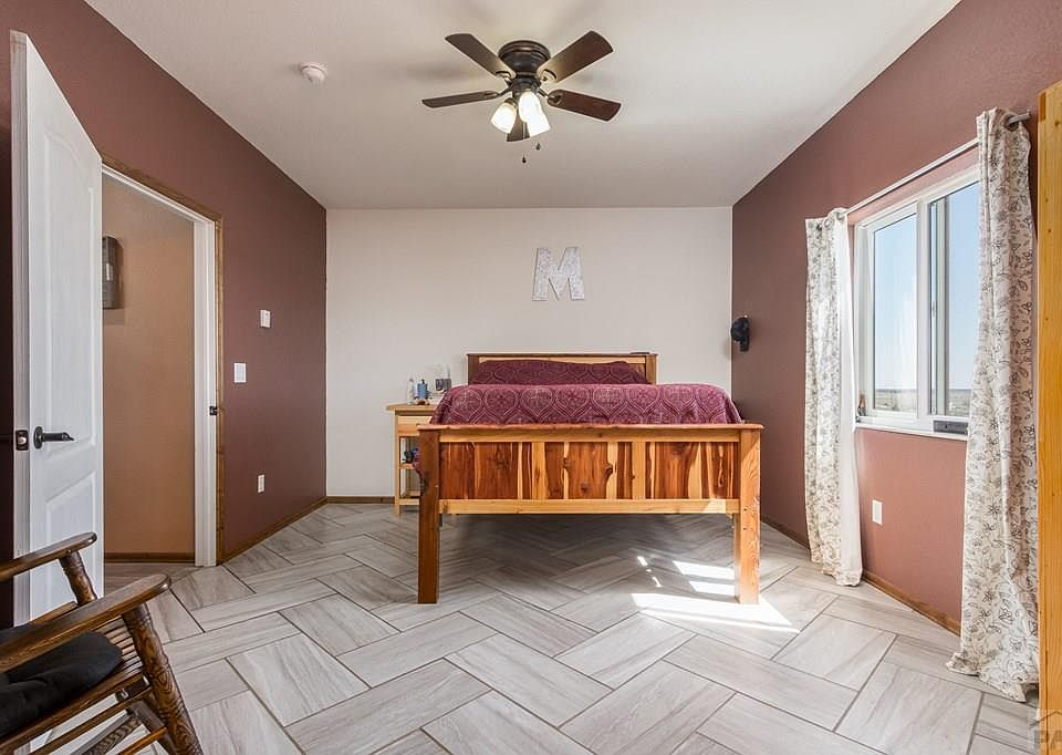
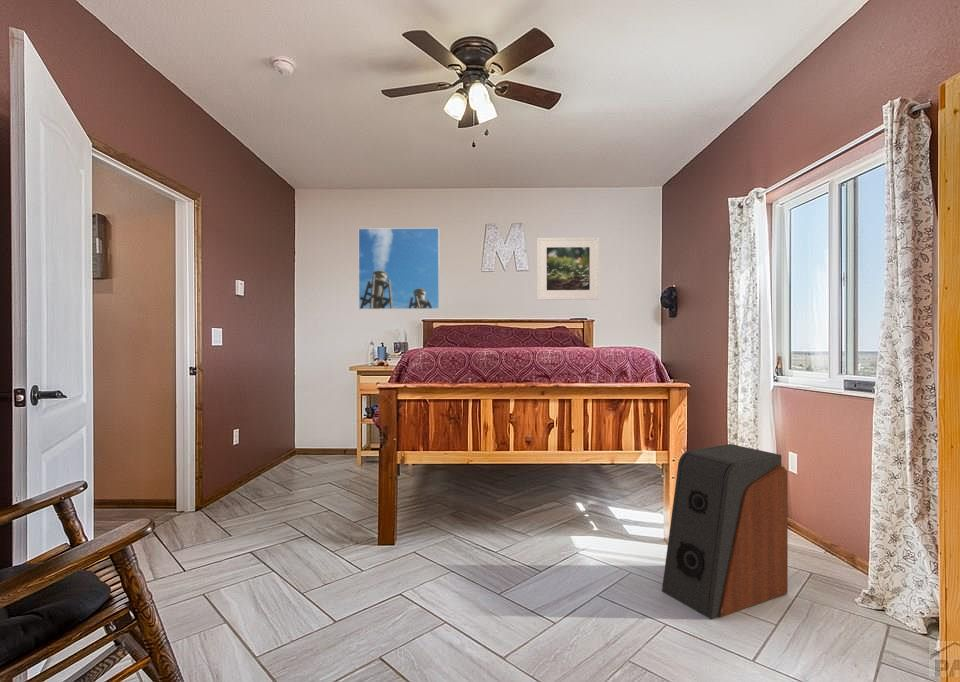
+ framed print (399, 268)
+ speaker (721, 522)
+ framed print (568, 268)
